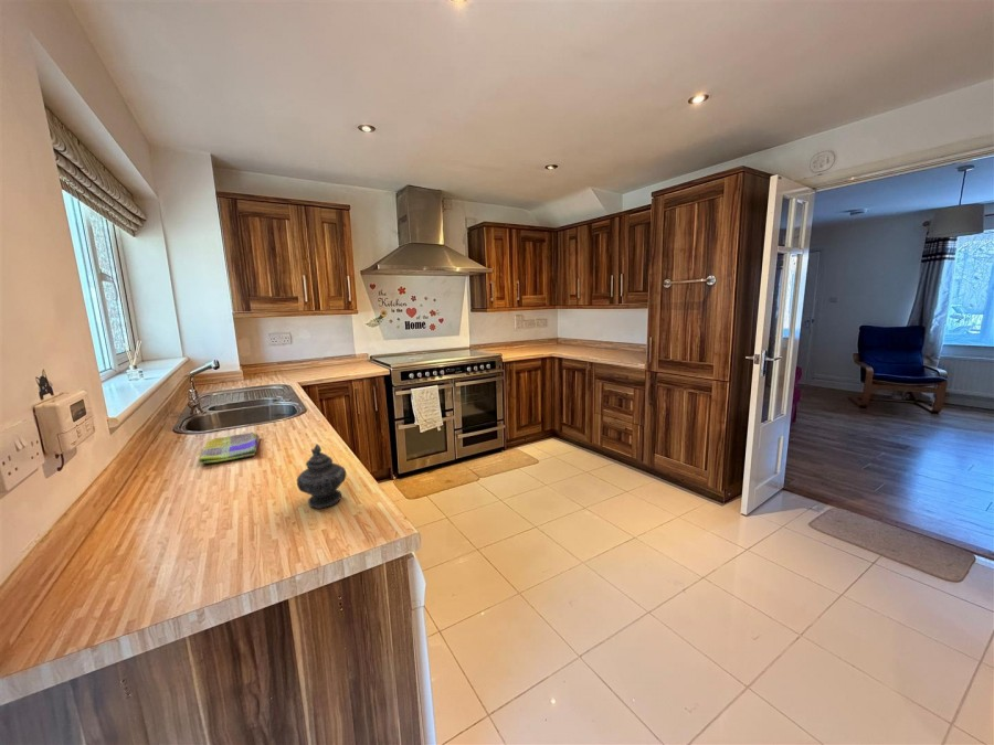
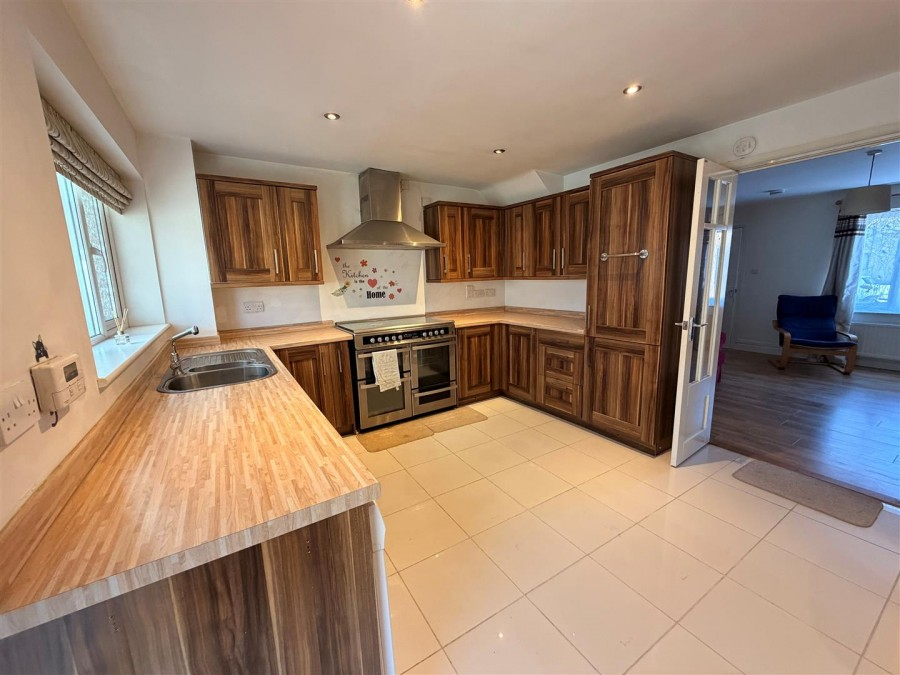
- teapot (321, 473)
- dish towel (230, 446)
